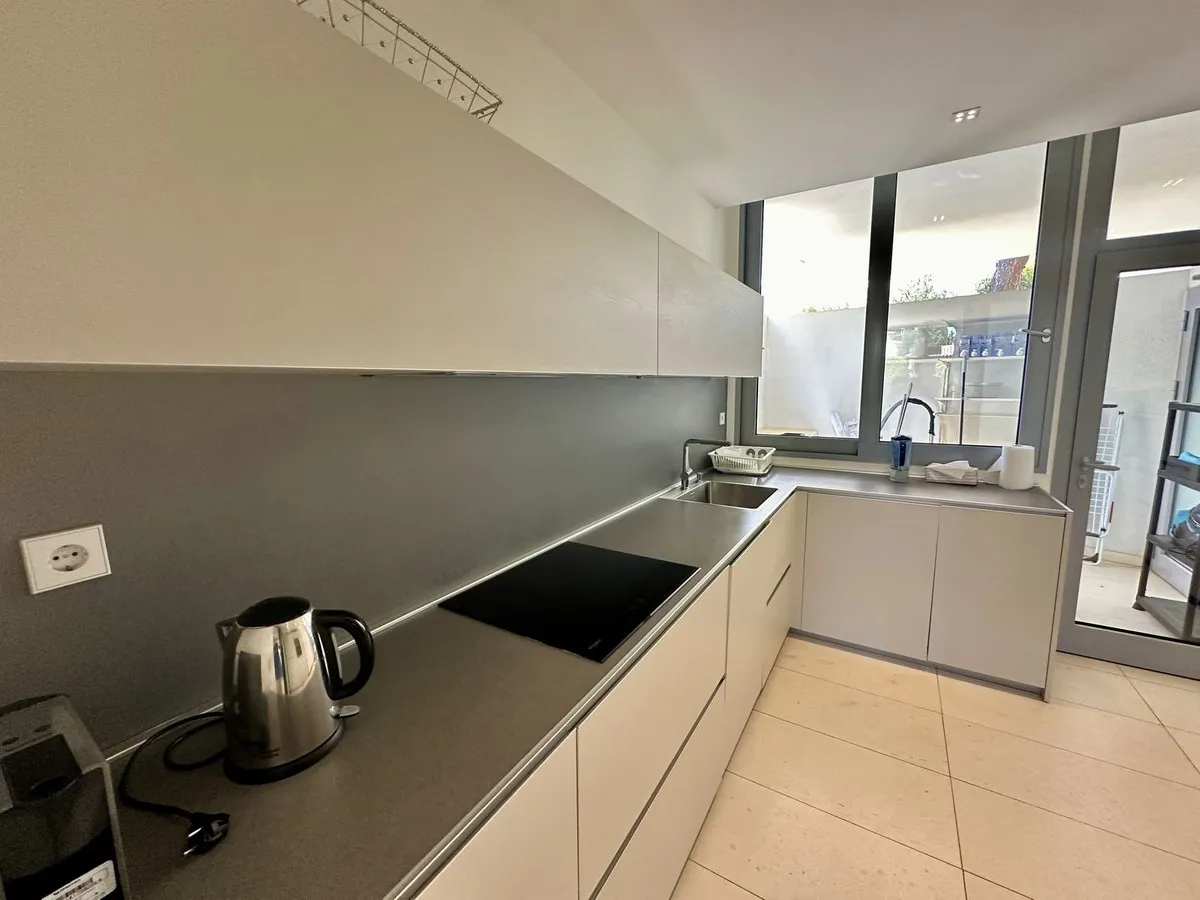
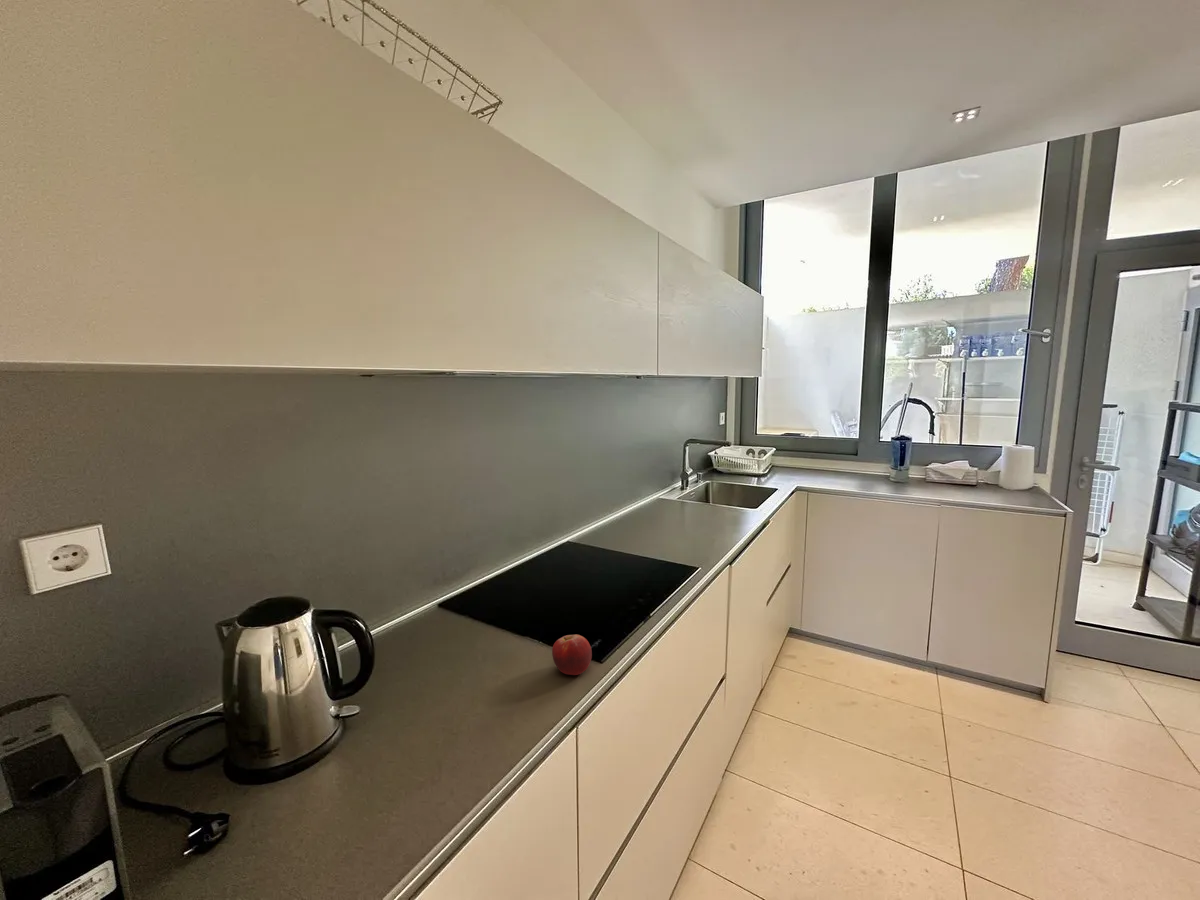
+ fruit (572, 653)
